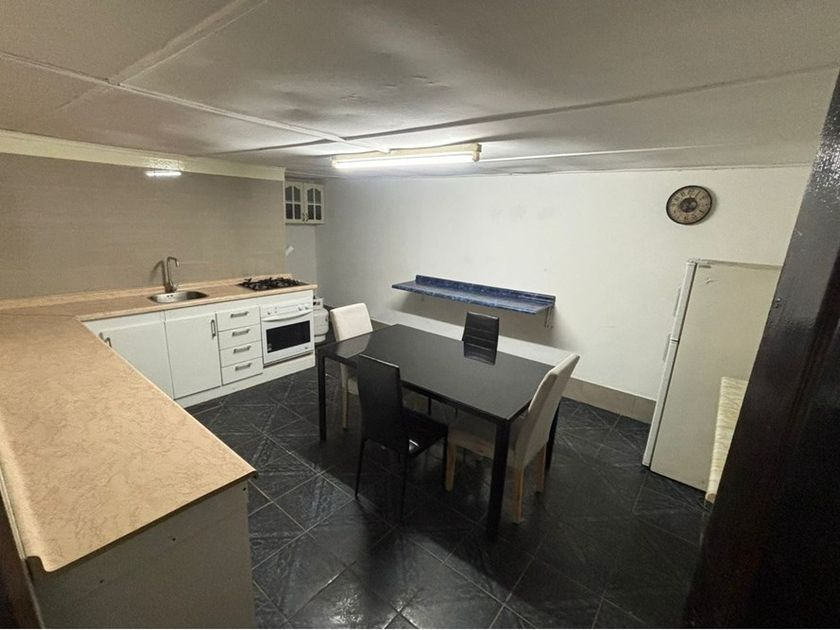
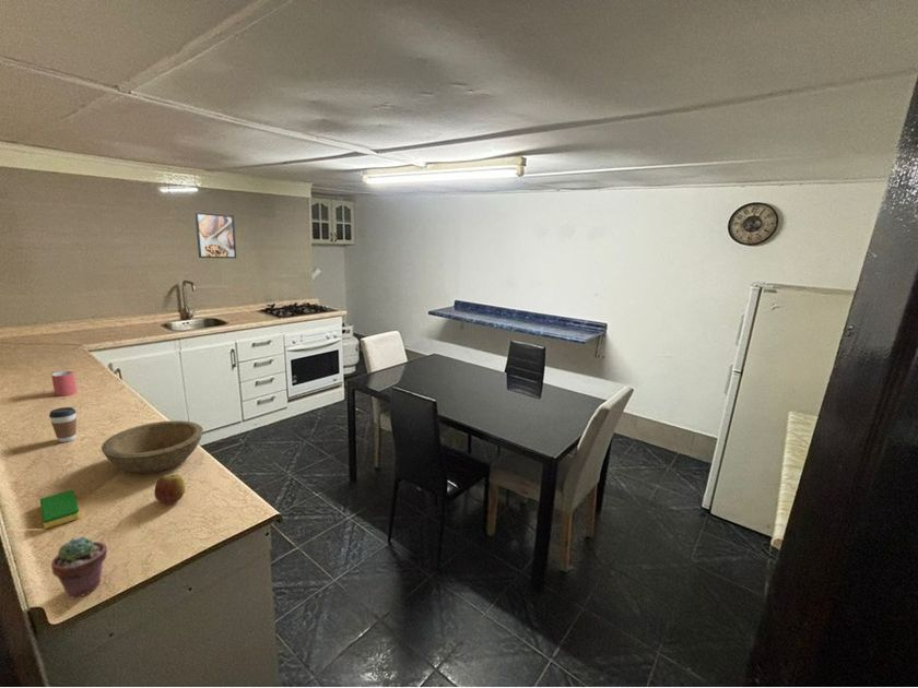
+ potted succulent (80, 564)
+ dish sponge (59, 508)
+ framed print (216, 236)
+ mug (63, 382)
+ apple (169, 487)
+ bowl (156, 448)
+ coffee cup (64, 424)
